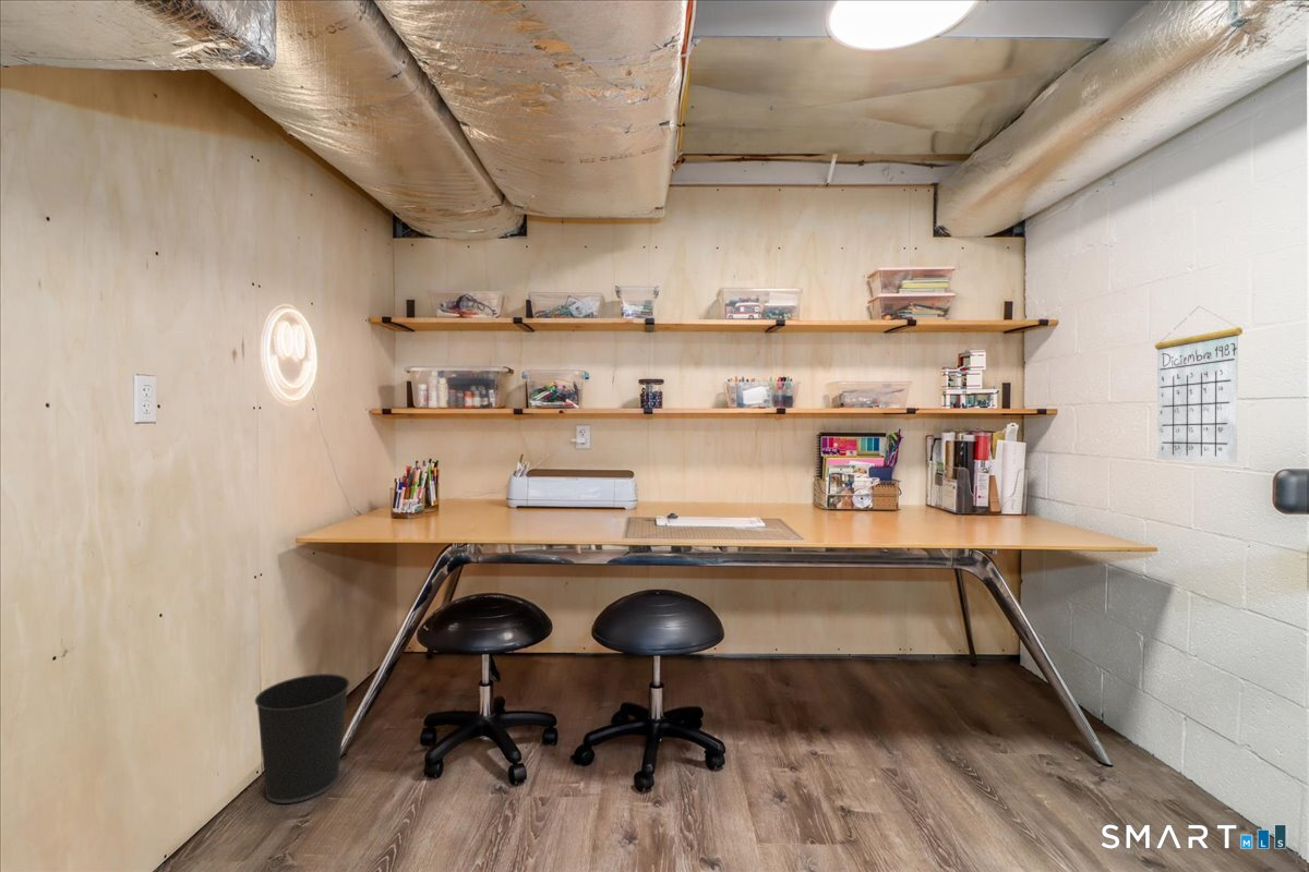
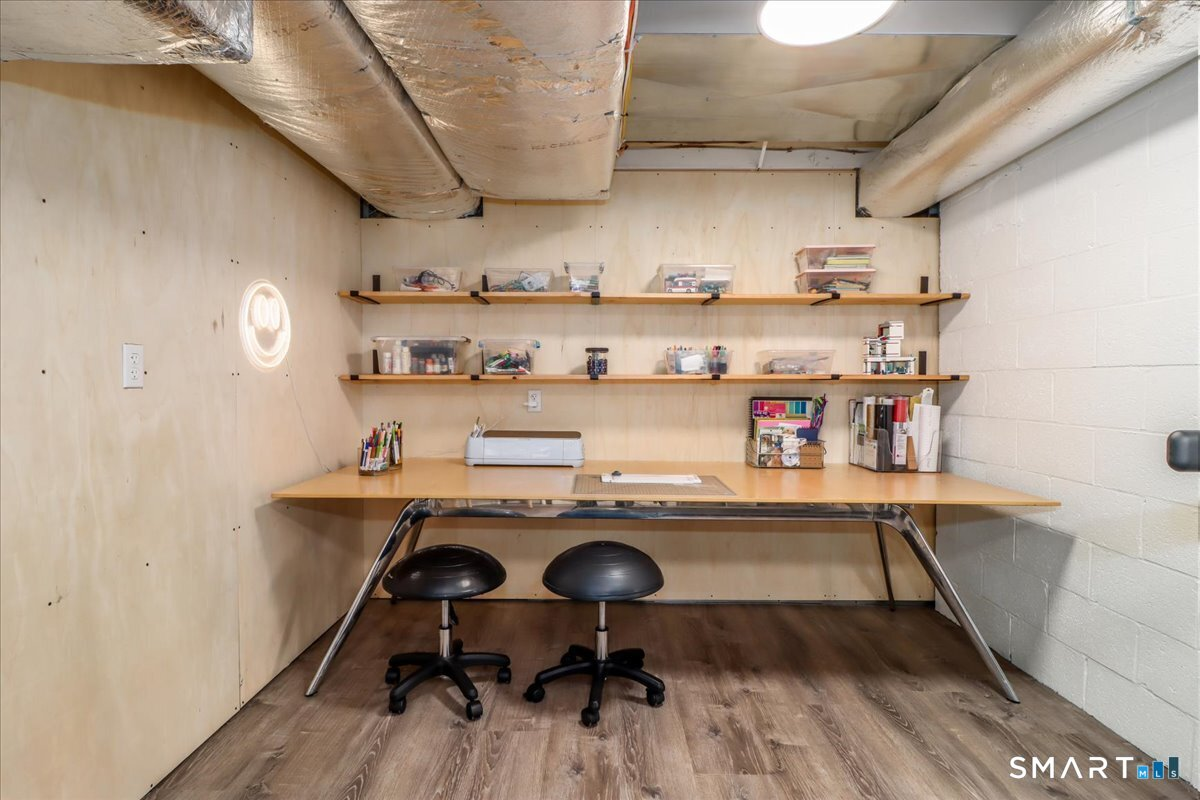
- calendar (1194, 383)
- wastebasket (303, 737)
